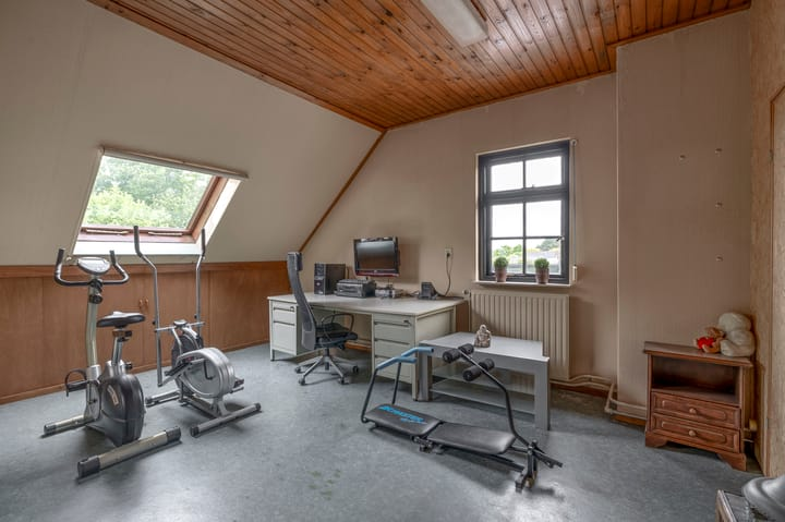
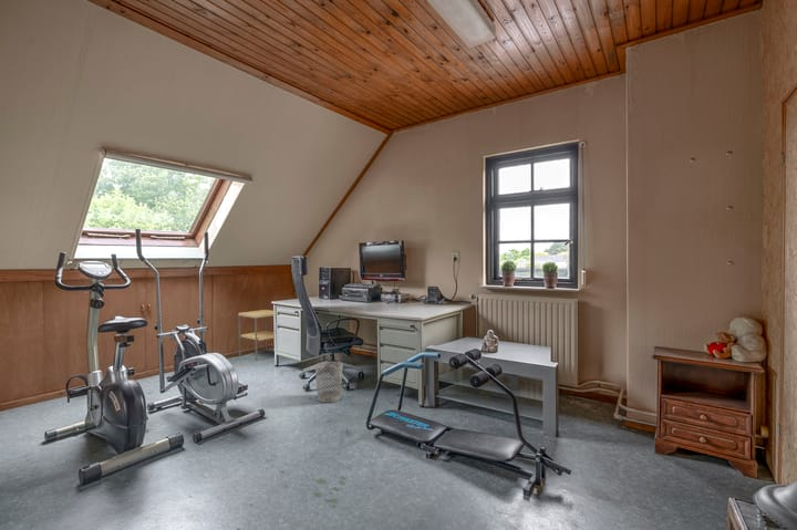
+ wastebasket (329, 381)
+ side table (261, 333)
